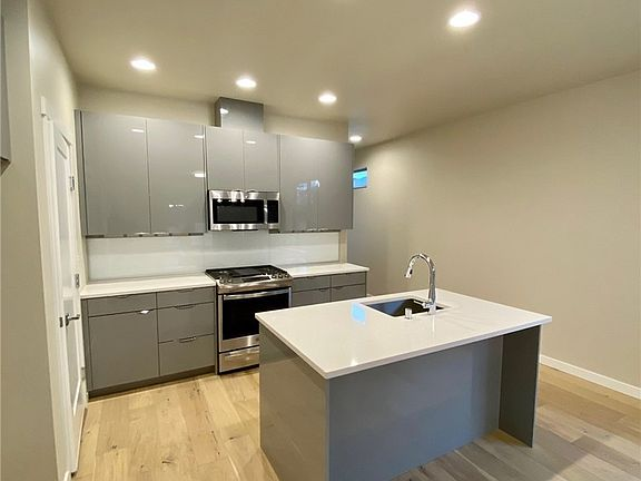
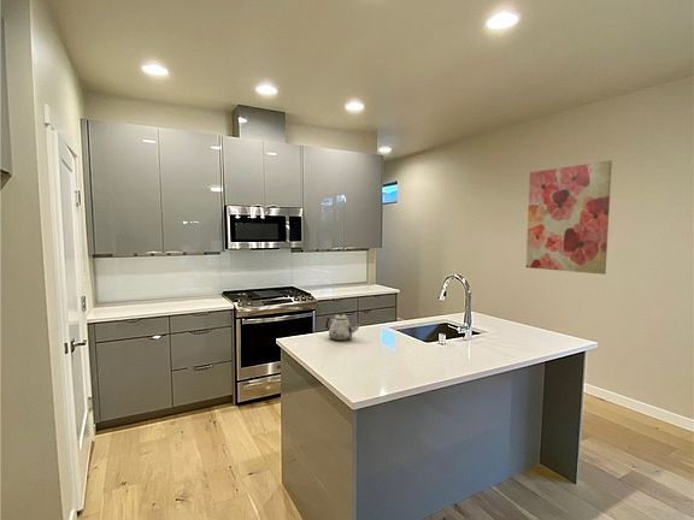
+ wall art (564, 219)
+ teapot (342, 325)
